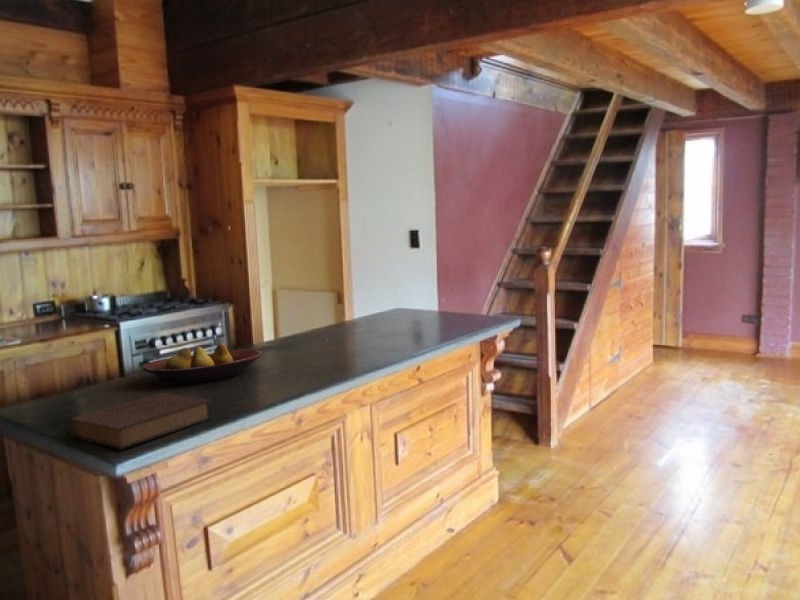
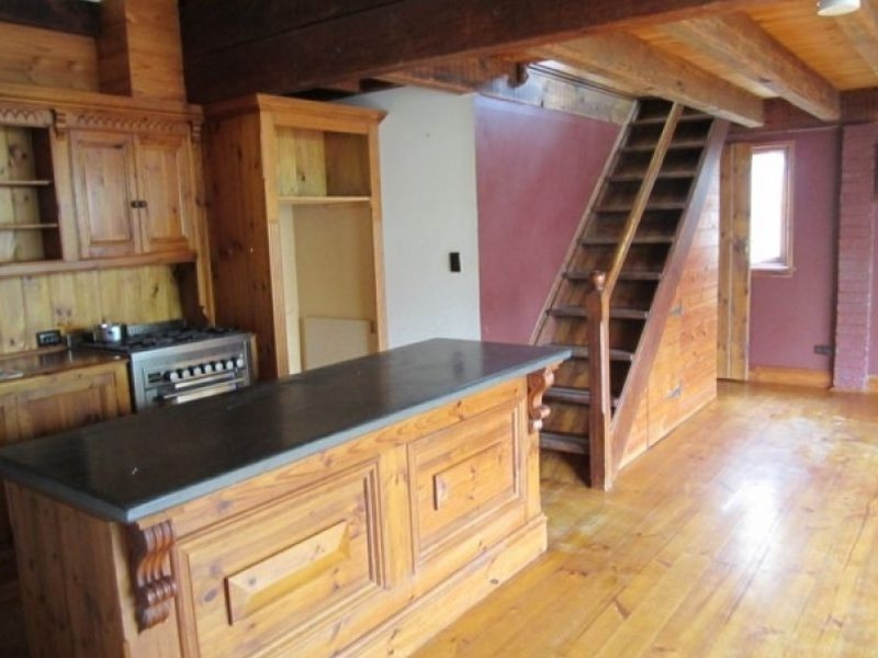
- book (142, 418)
- fruit bowl (204, 361)
